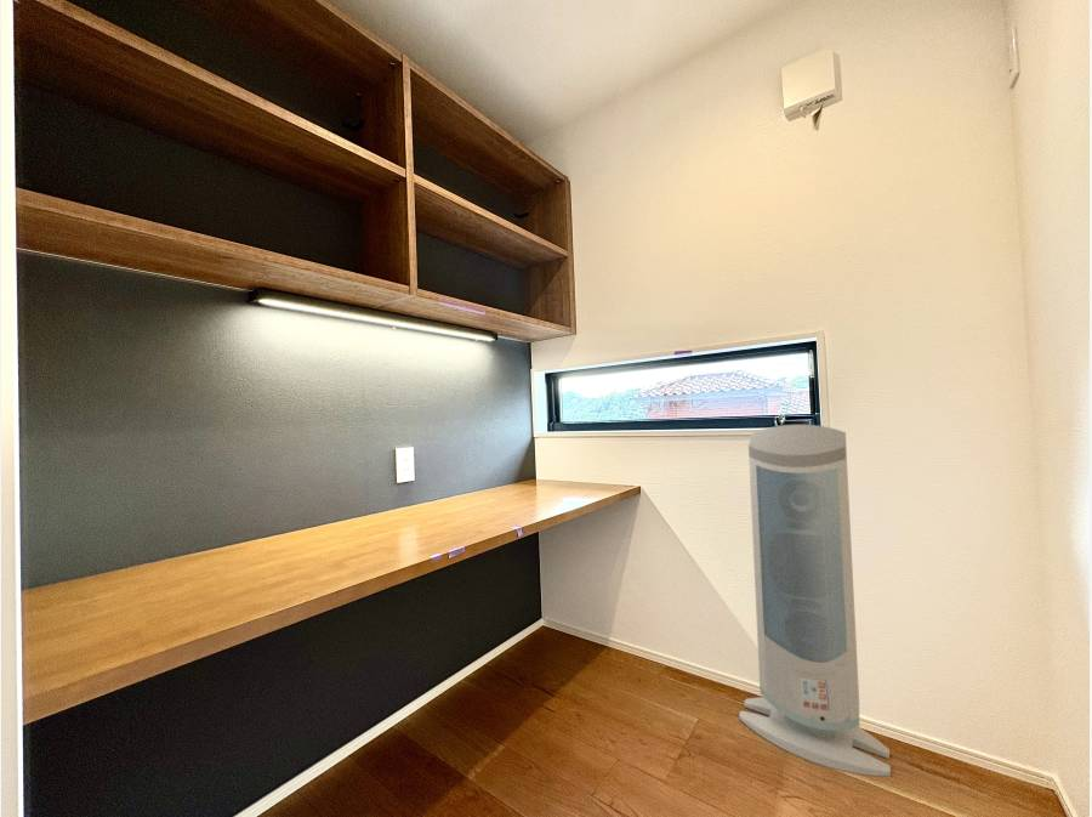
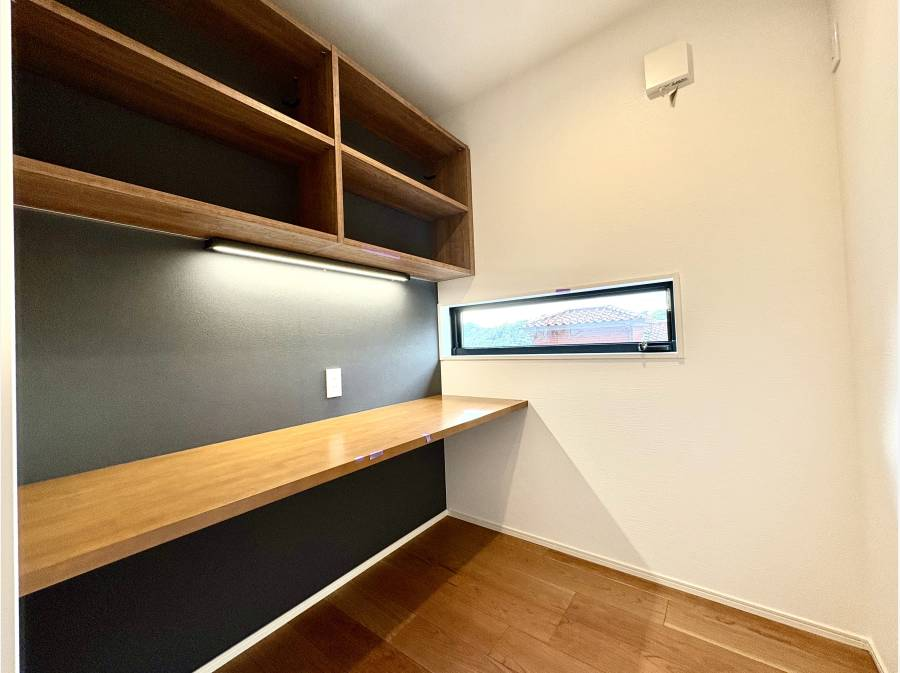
- air purifier (802, 578)
